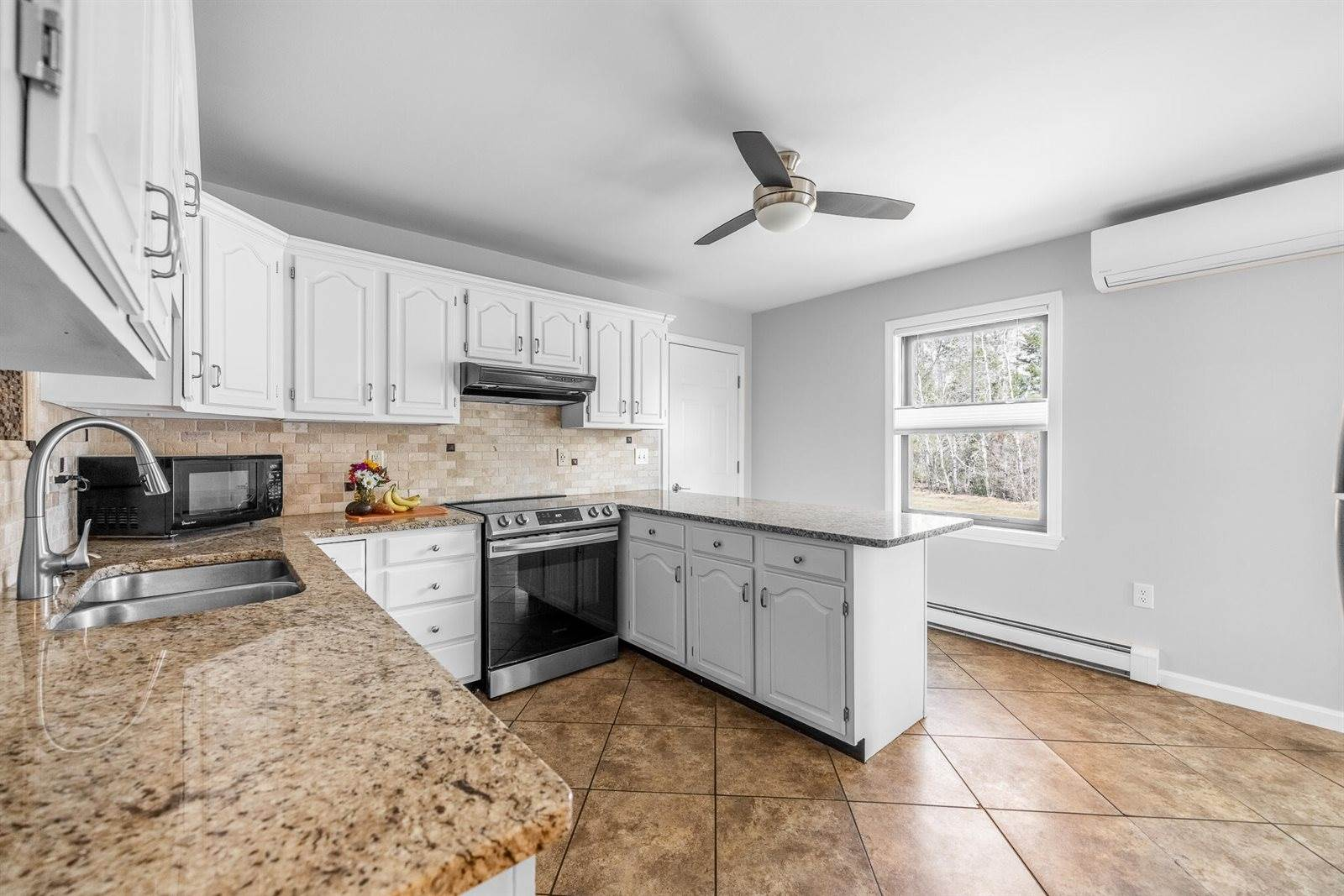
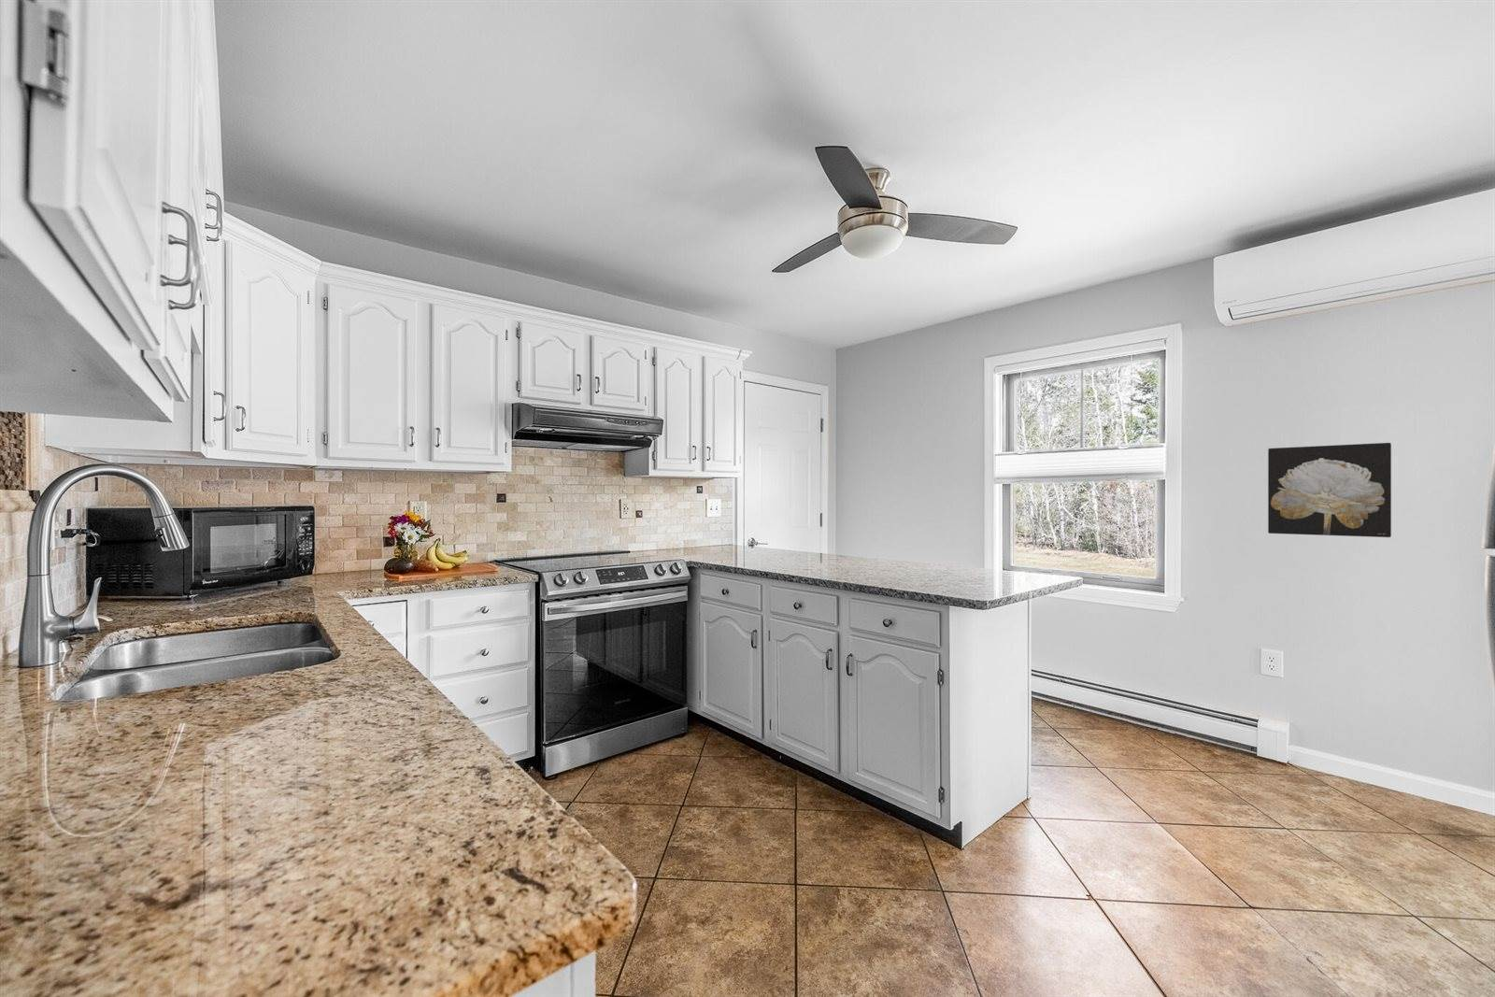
+ wall art (1326, 490)
